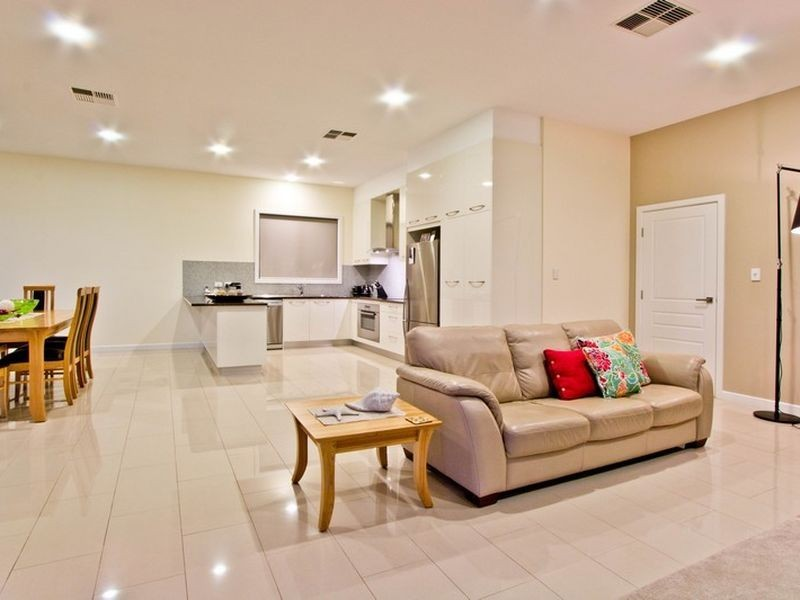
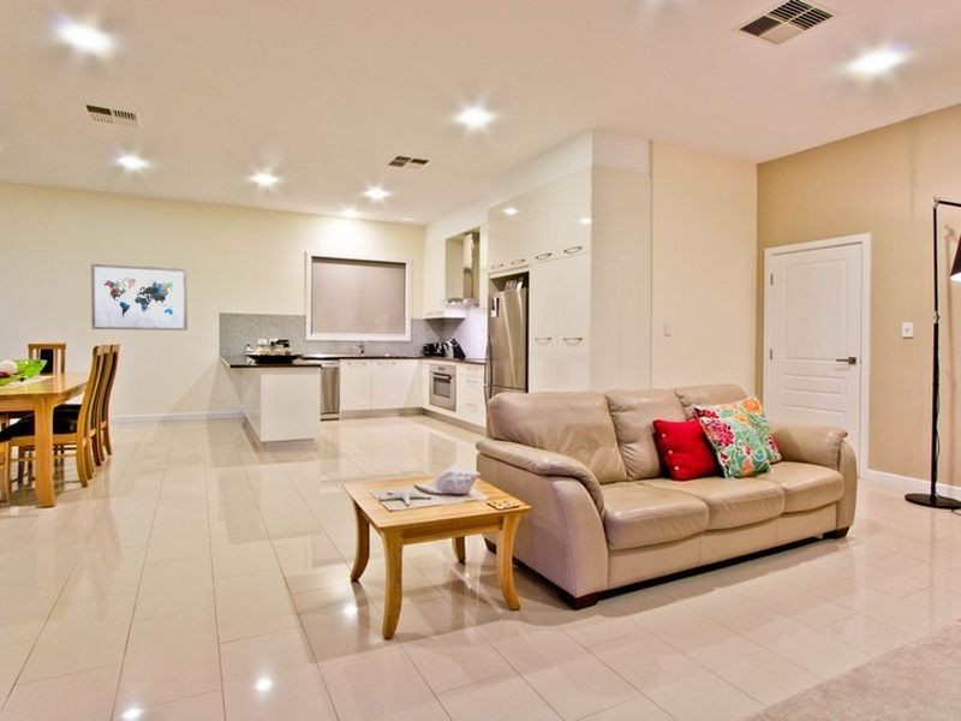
+ wall art (141, 298)
